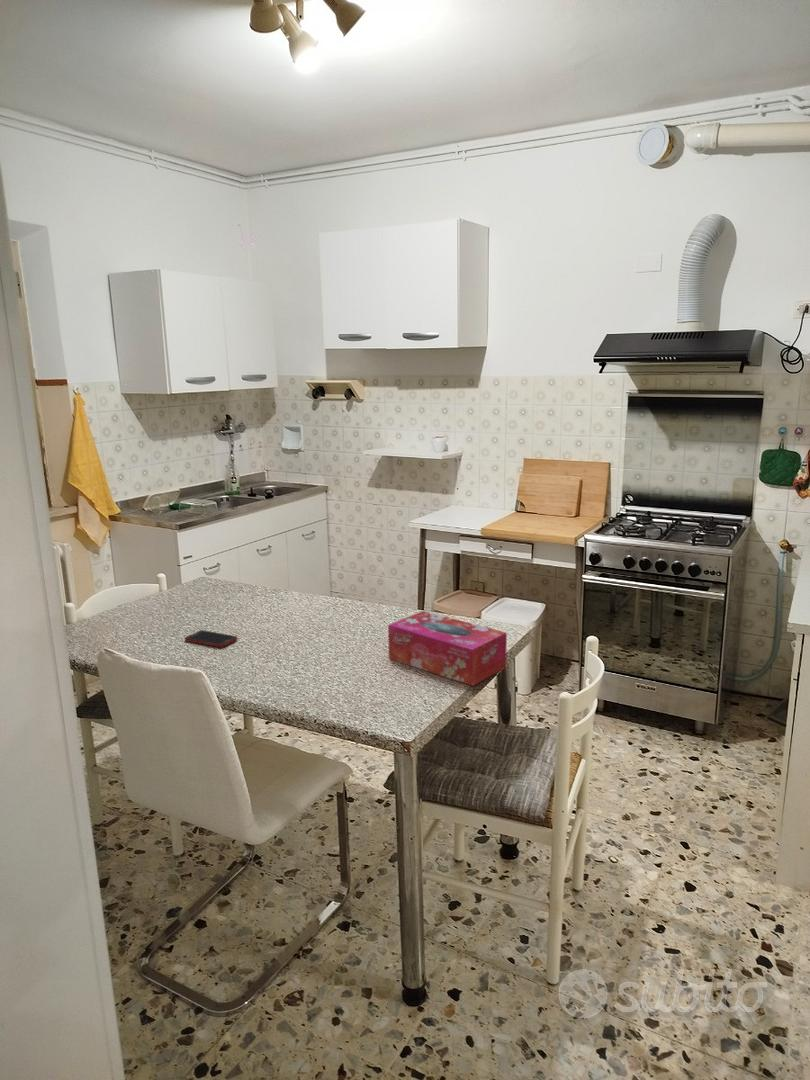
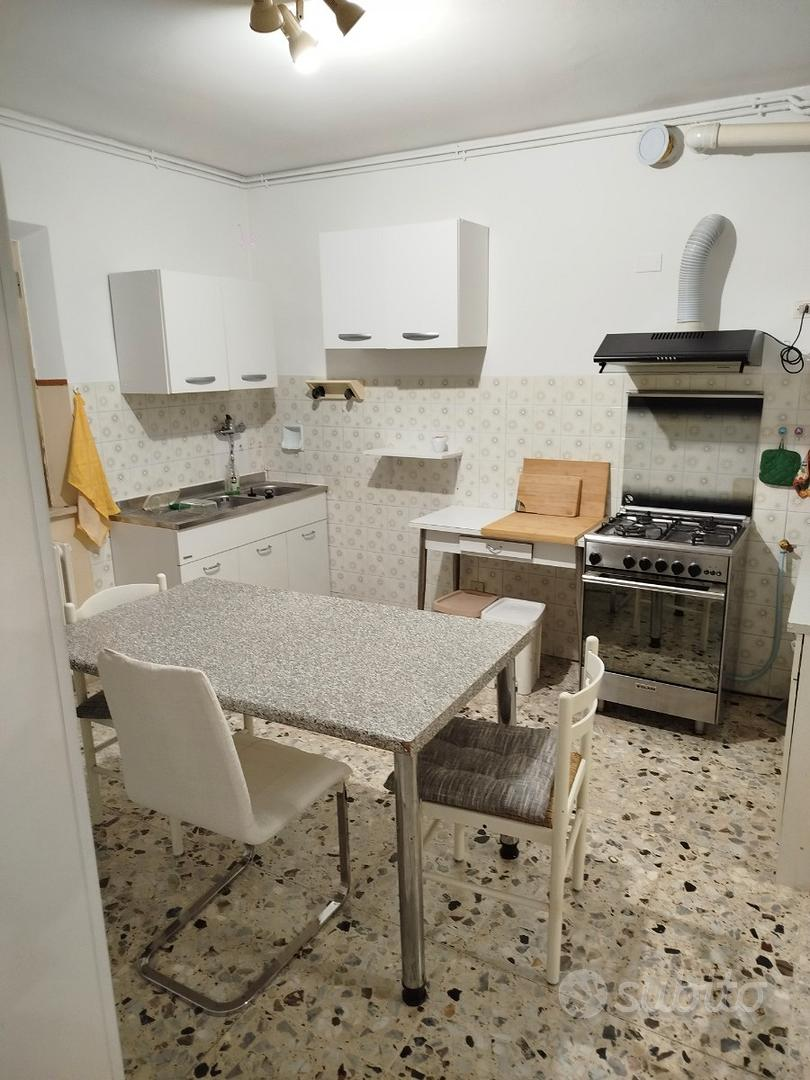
- cell phone (211, 638)
- tissue box (446, 645)
